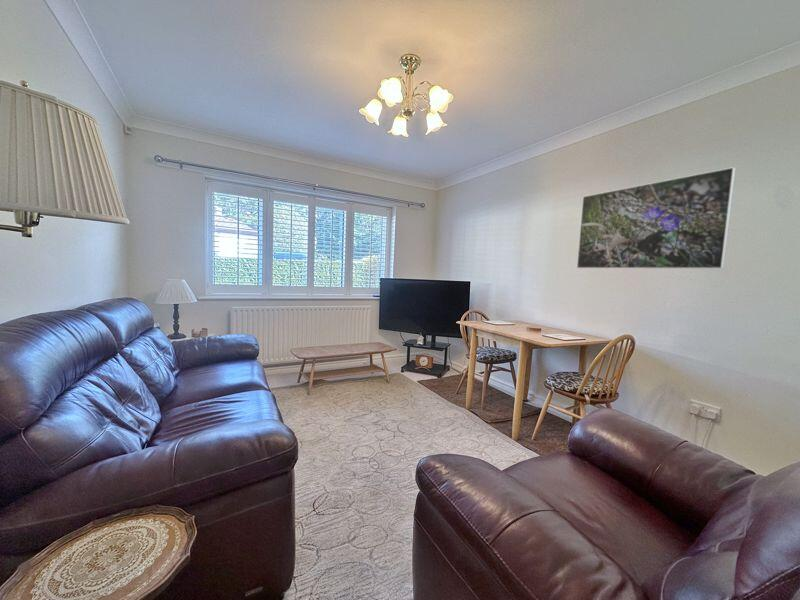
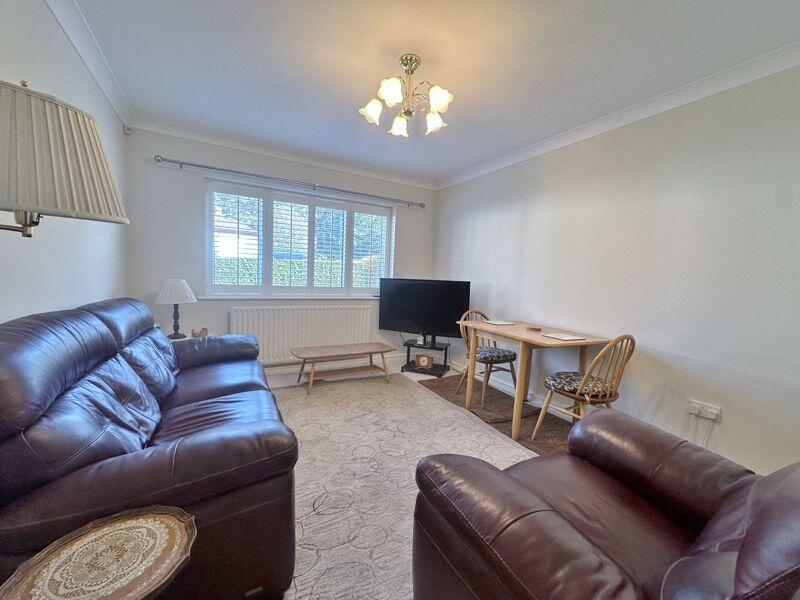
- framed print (642, 226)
